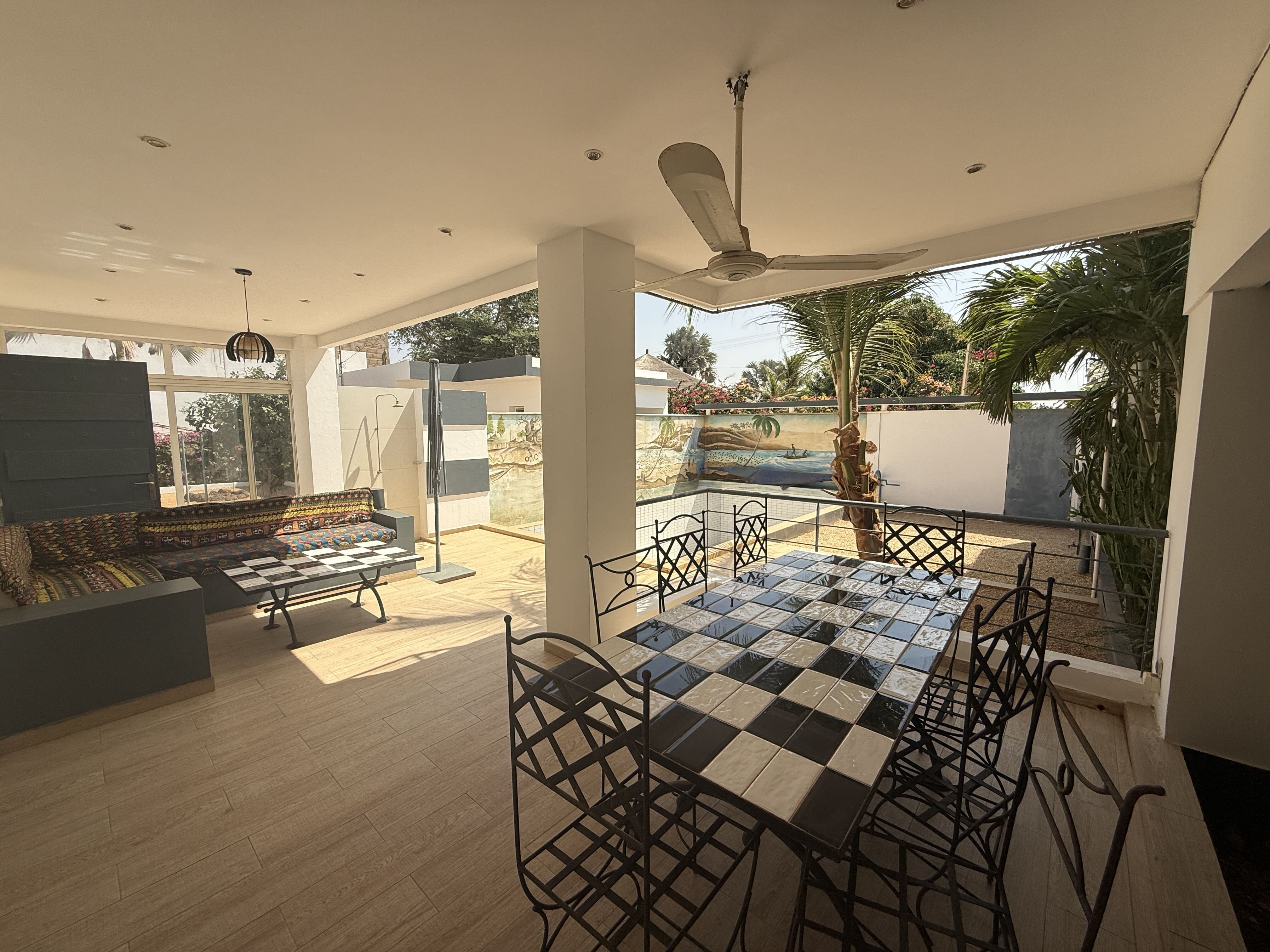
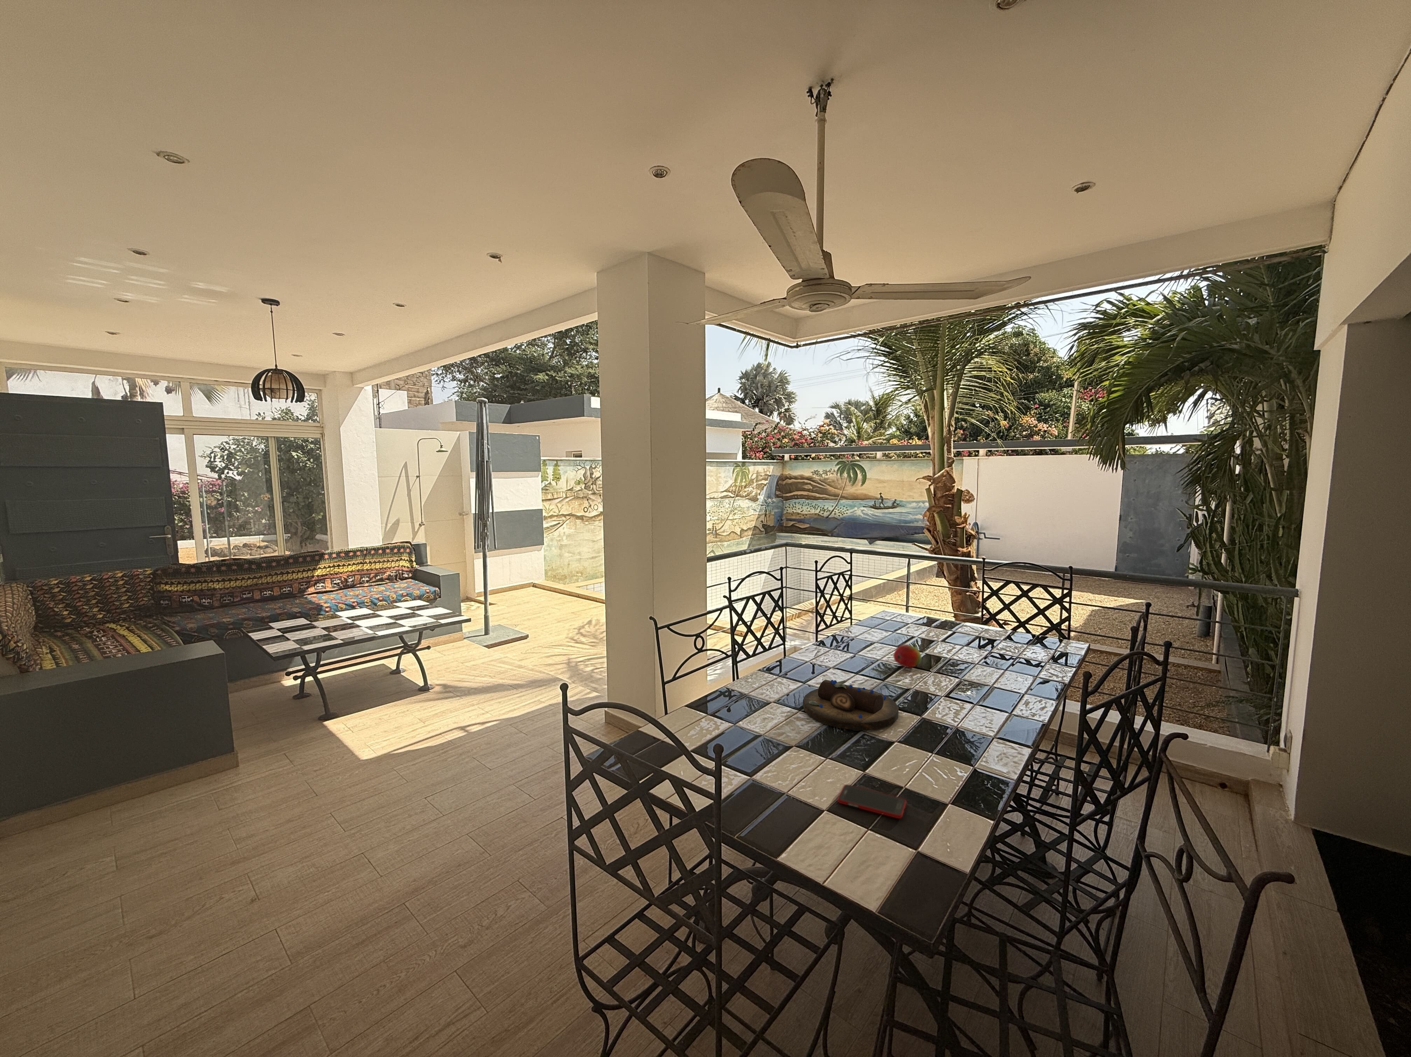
+ fruit (908, 655)
+ cell phone (871, 801)
+ decorative bowl (850, 696)
